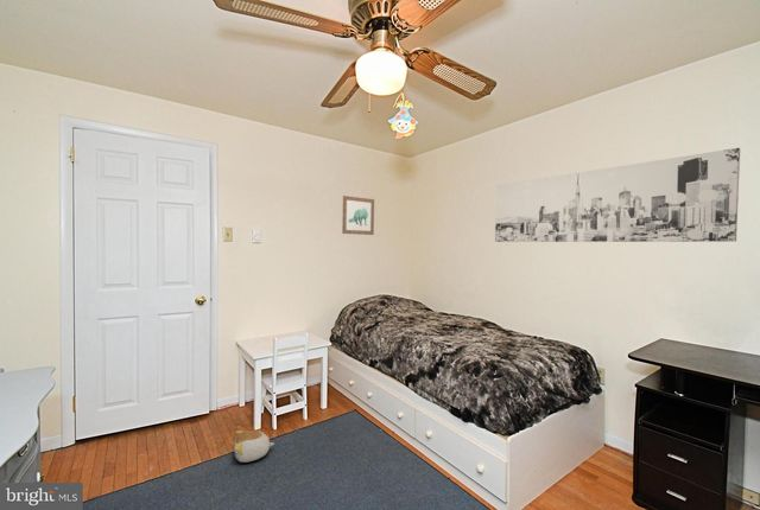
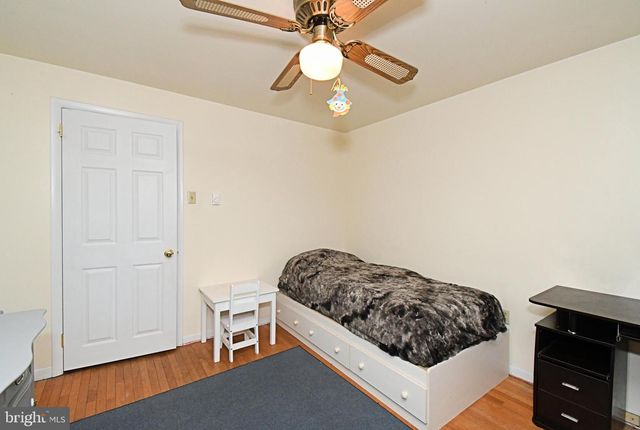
- plush toy (254, 444)
- wall art (359, 216)
- wall art (587, 206)
